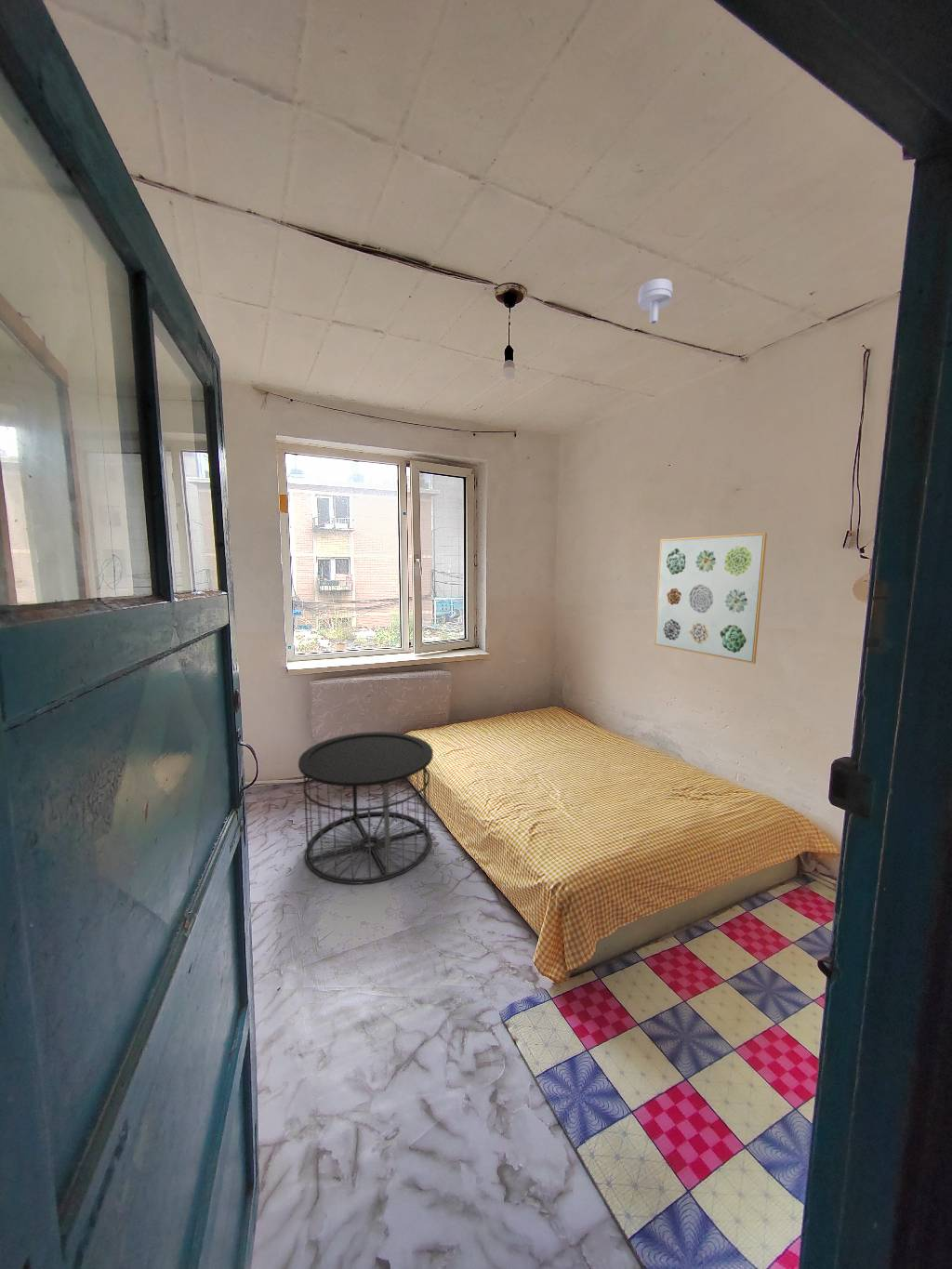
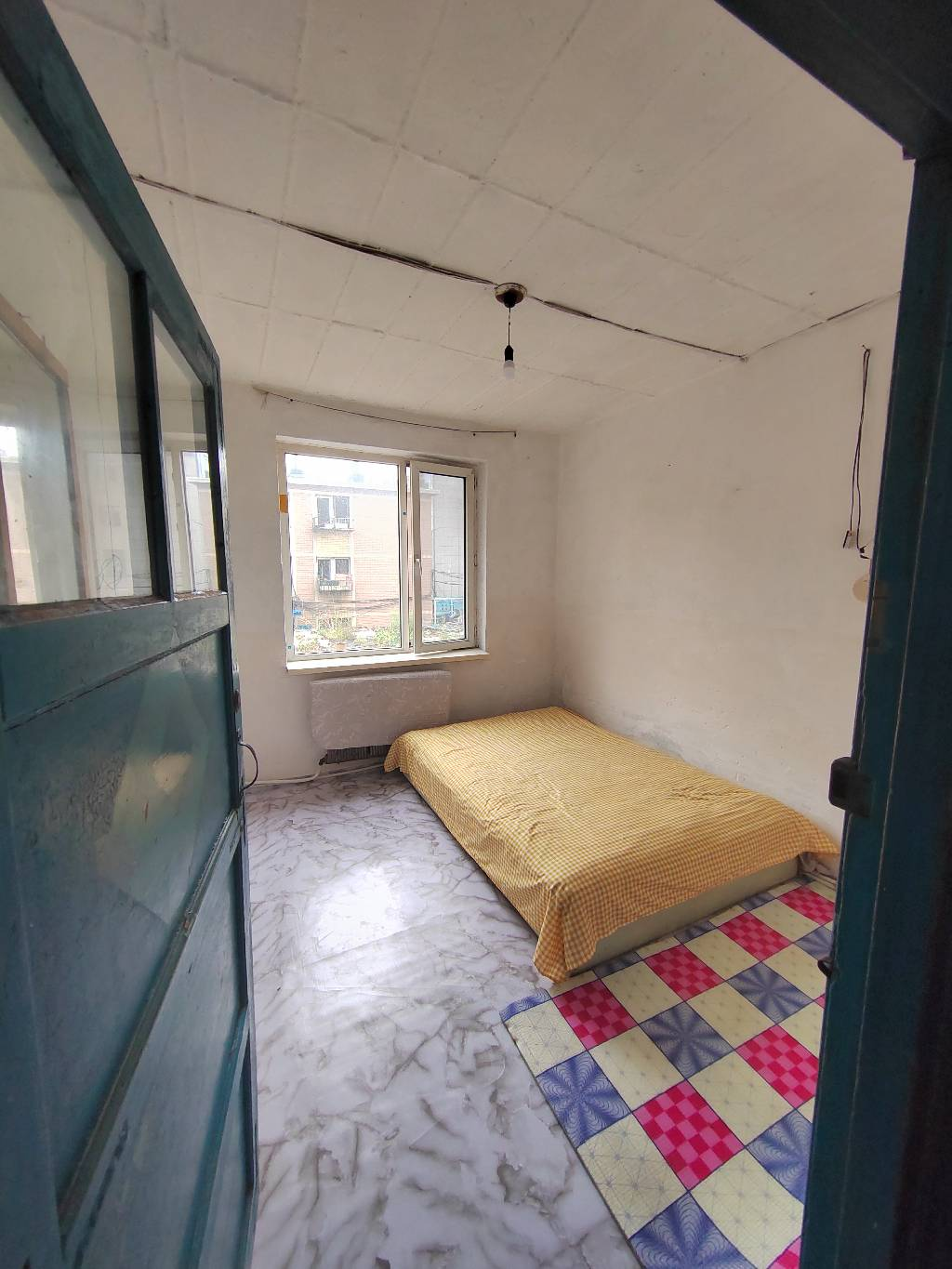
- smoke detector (654, 305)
- wall art (703, 596)
- side table (369, 800)
